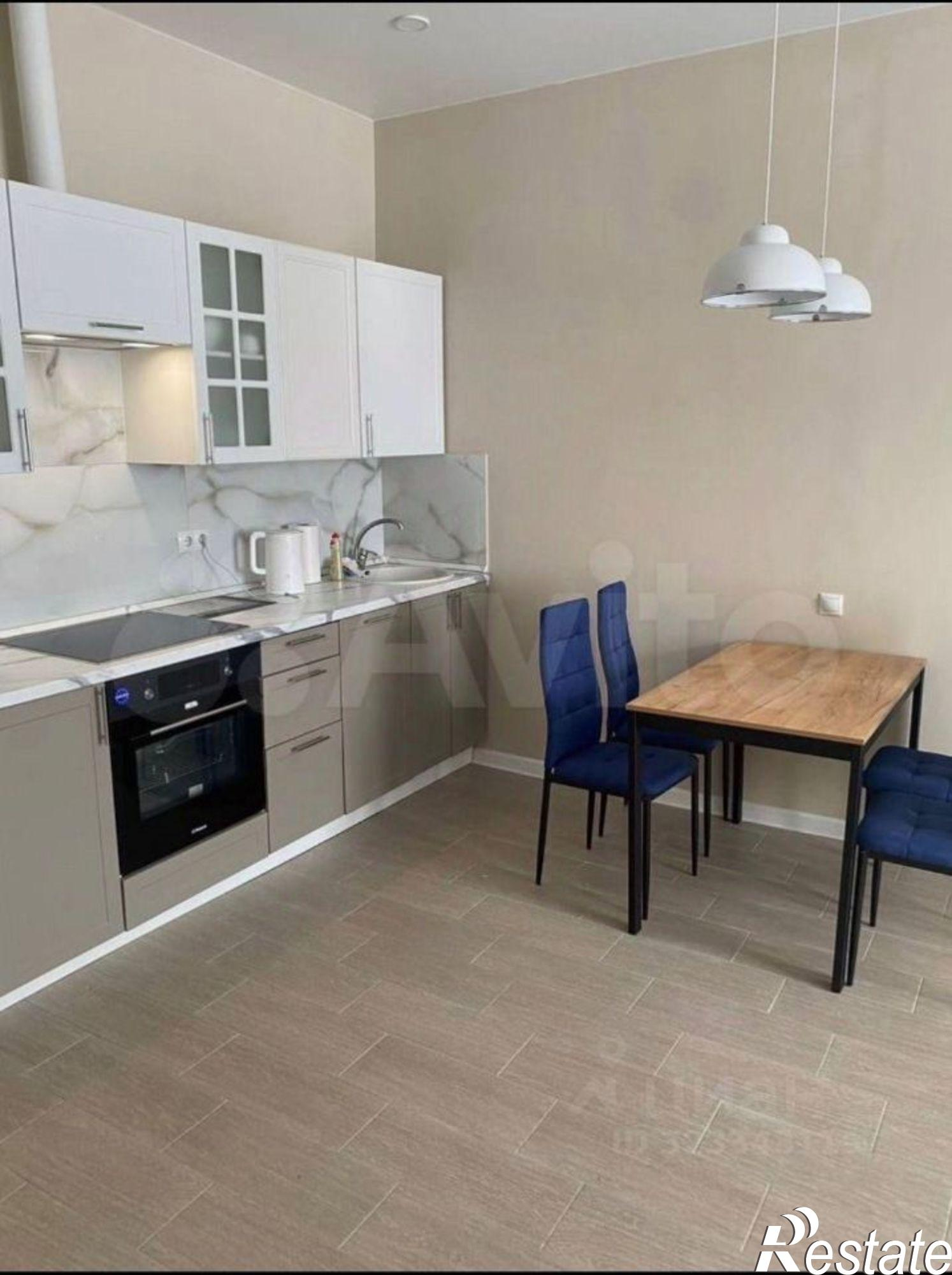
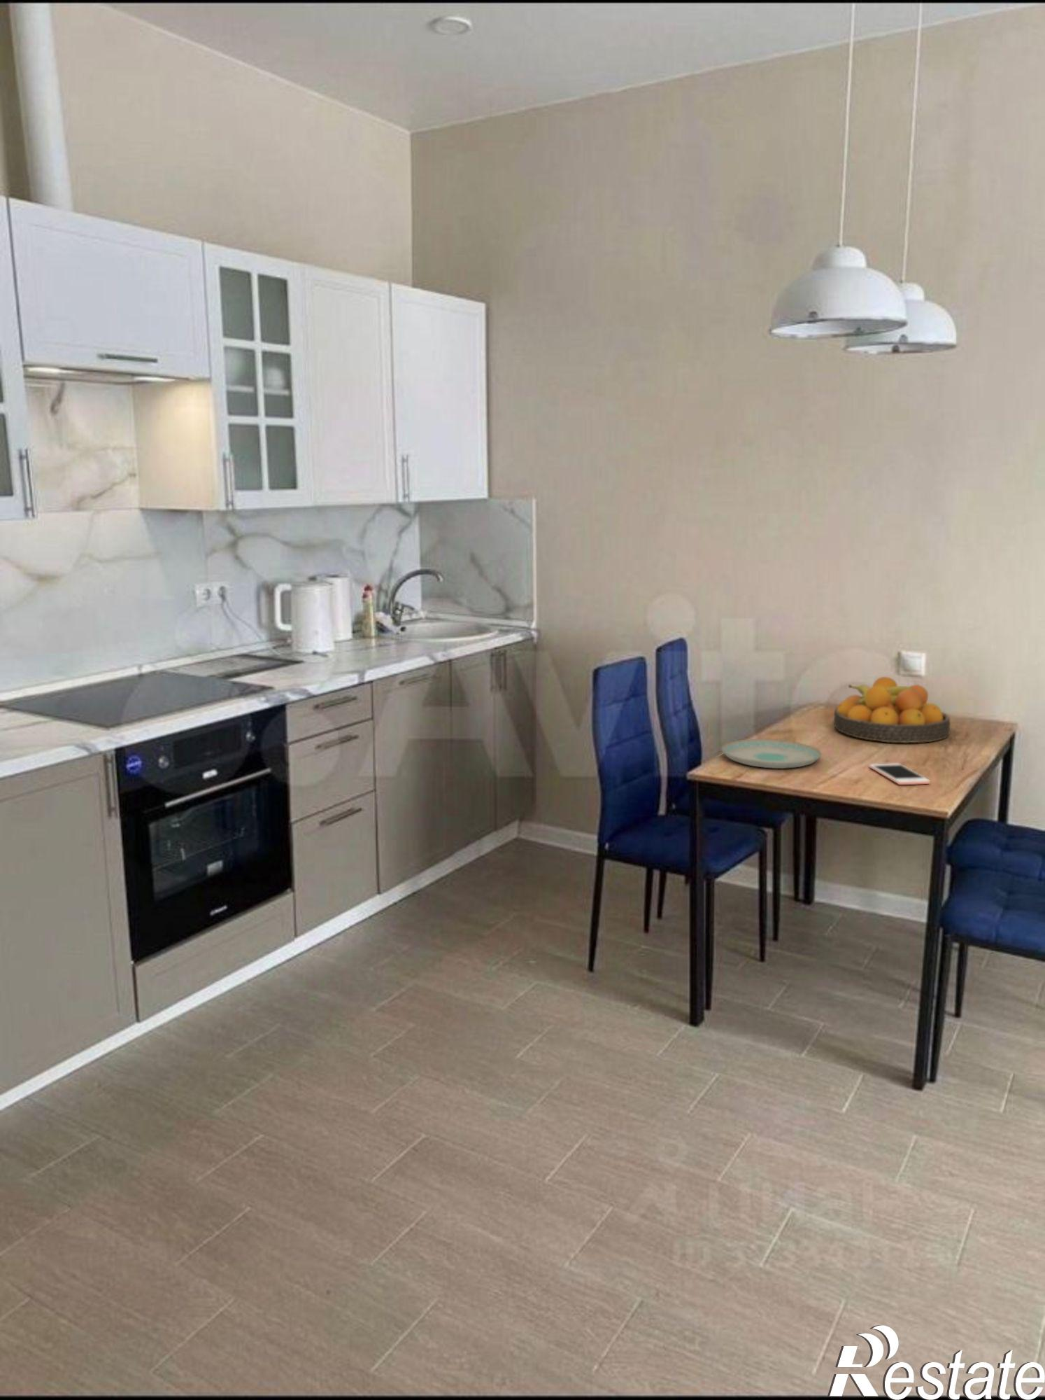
+ cell phone (898, 773)
+ plate (771, 754)
+ fruit bowl (891, 706)
